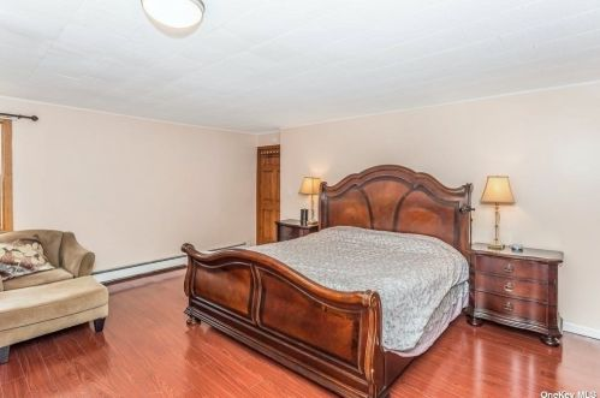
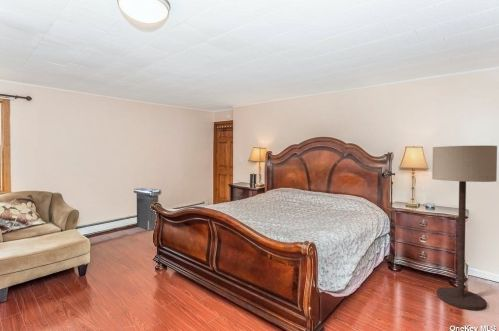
+ trash can (147, 208)
+ floor lamp (461, 223)
